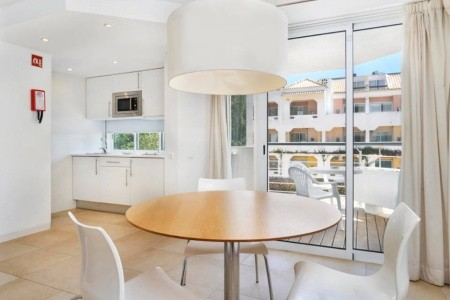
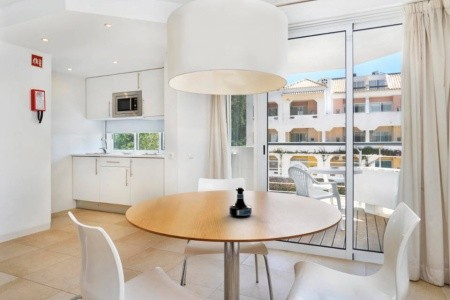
+ tequila bottle (240, 201)
